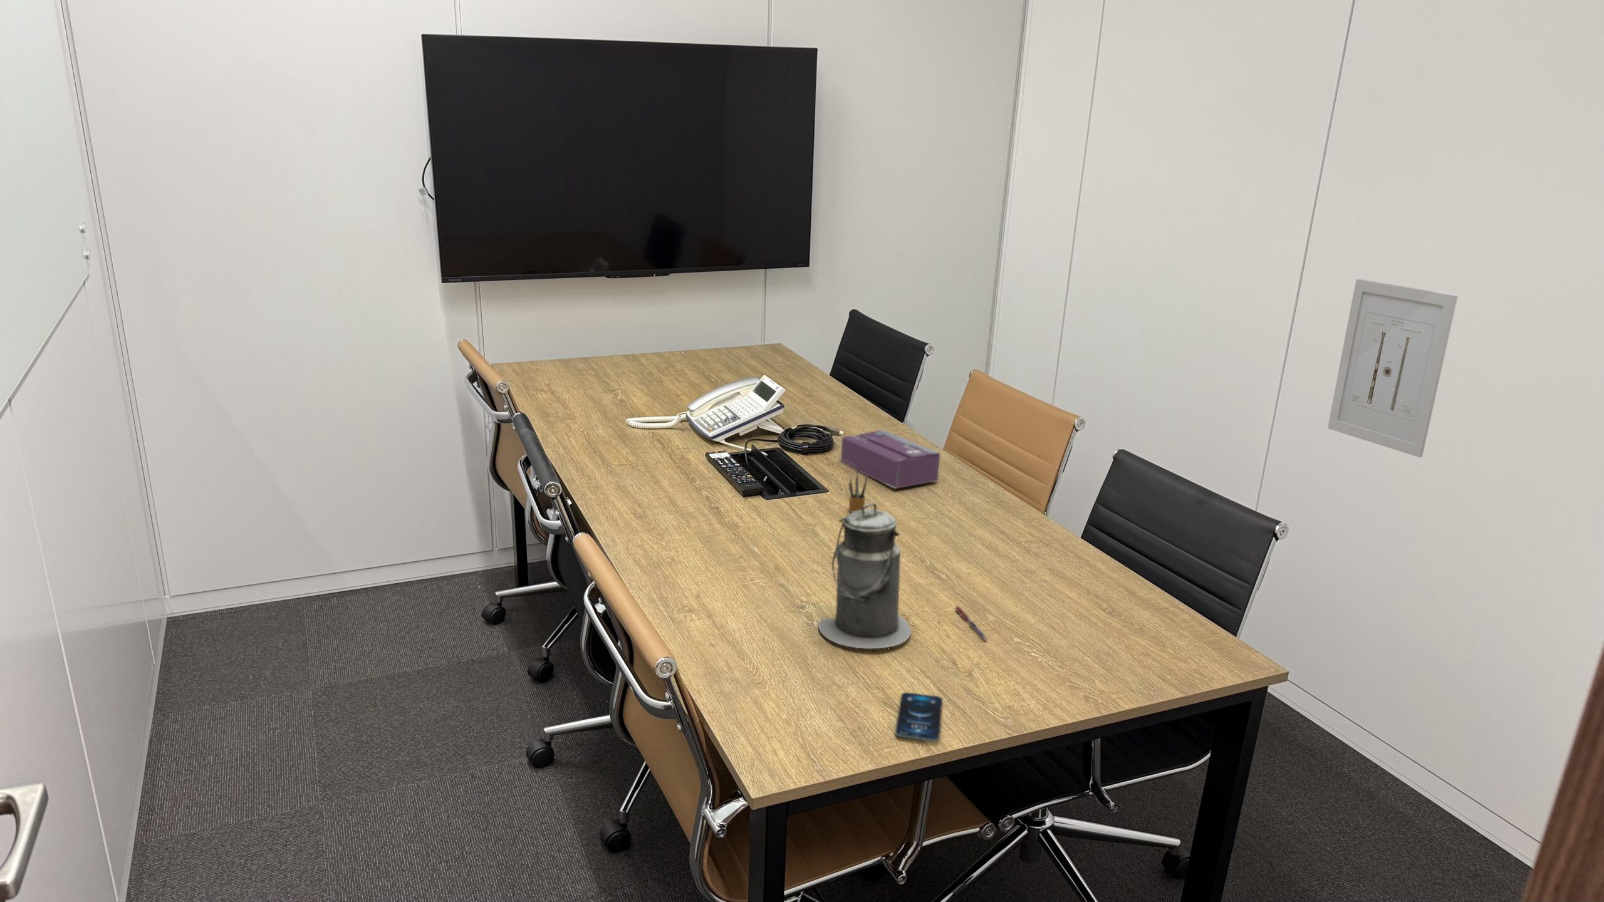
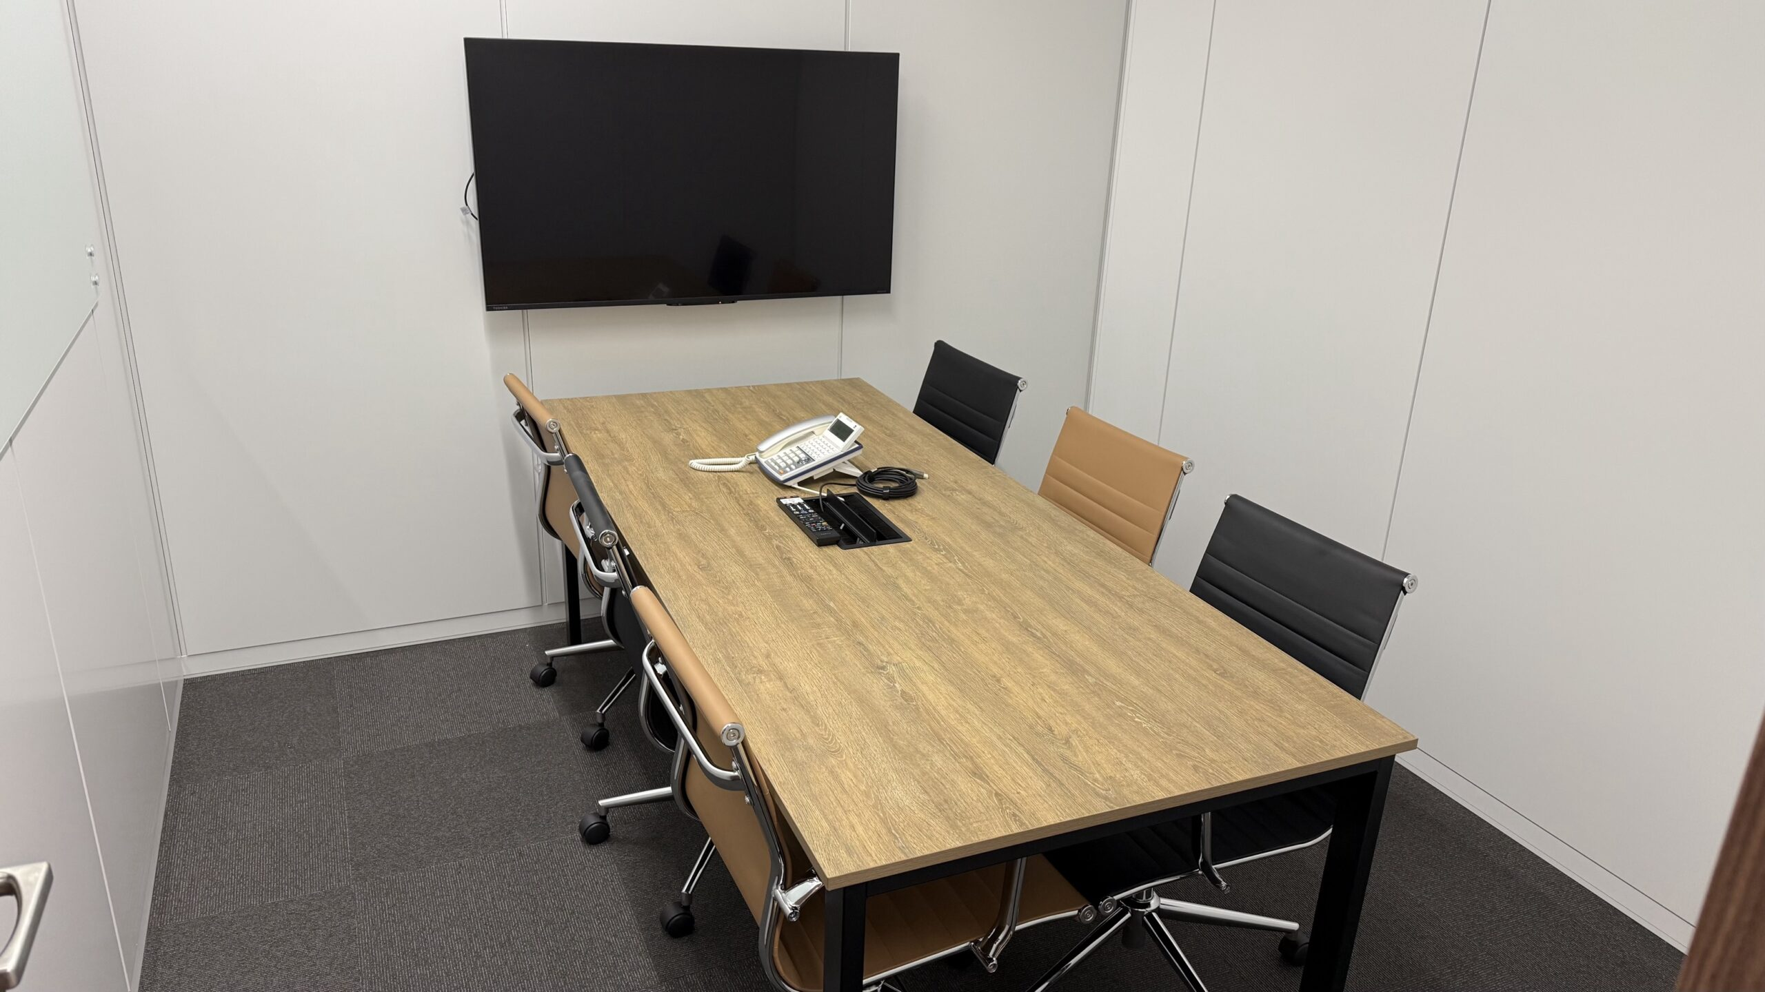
- wall art (1388, 366)
- smartphone (919, 716)
- pencil box (858, 493)
- tissue box (889, 457)
- canister (868, 568)
- pen (971, 622)
